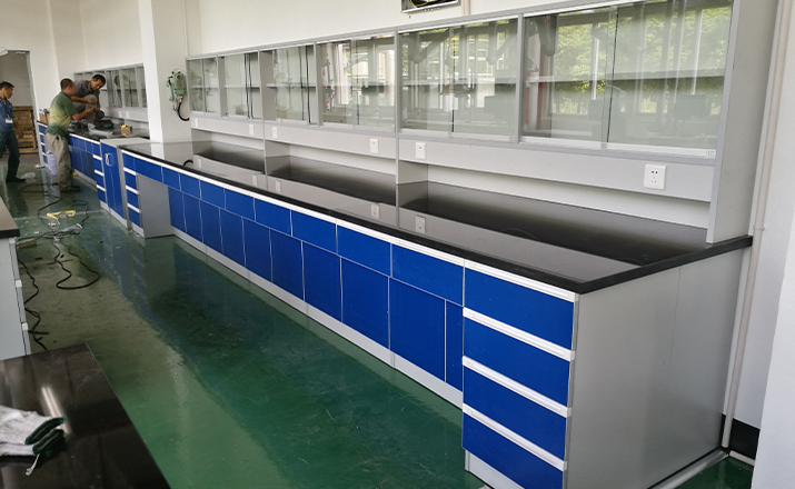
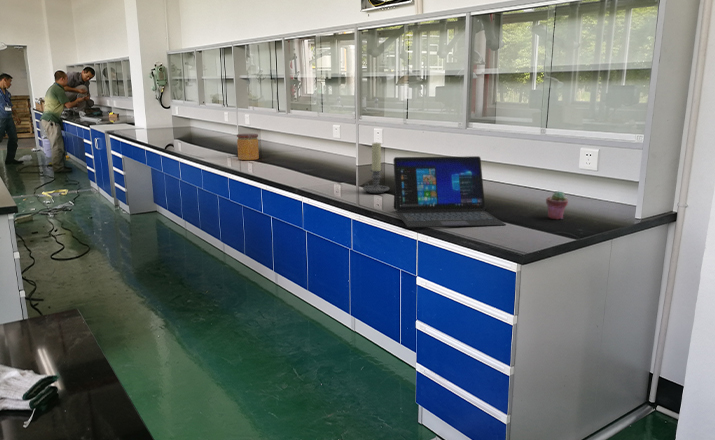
+ candle holder (374, 167)
+ laptop (446, 189)
+ potted succulent (556, 204)
+ jar (247, 146)
